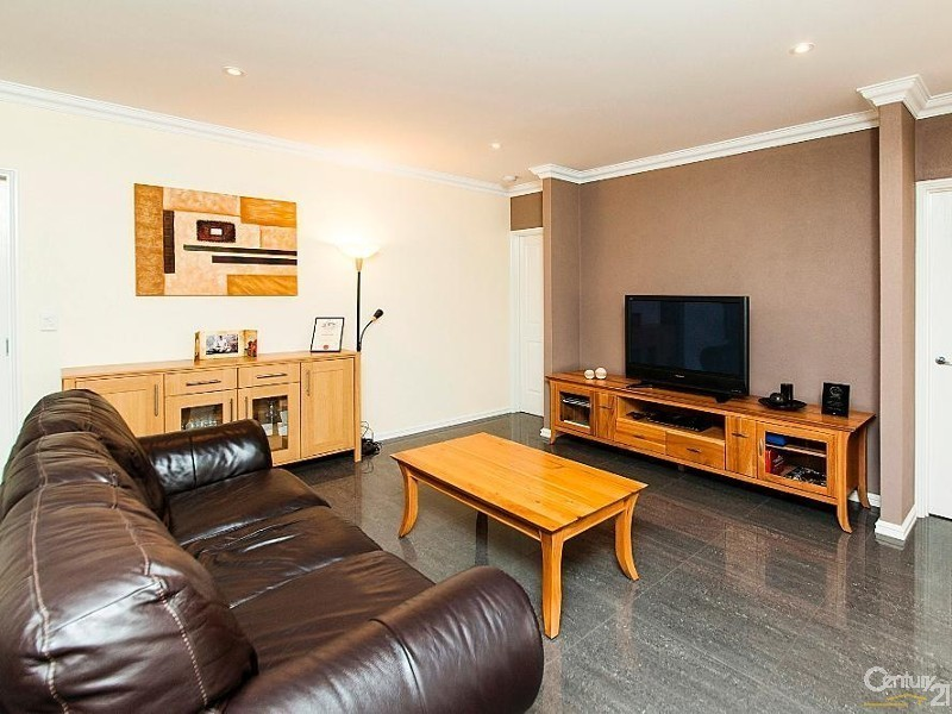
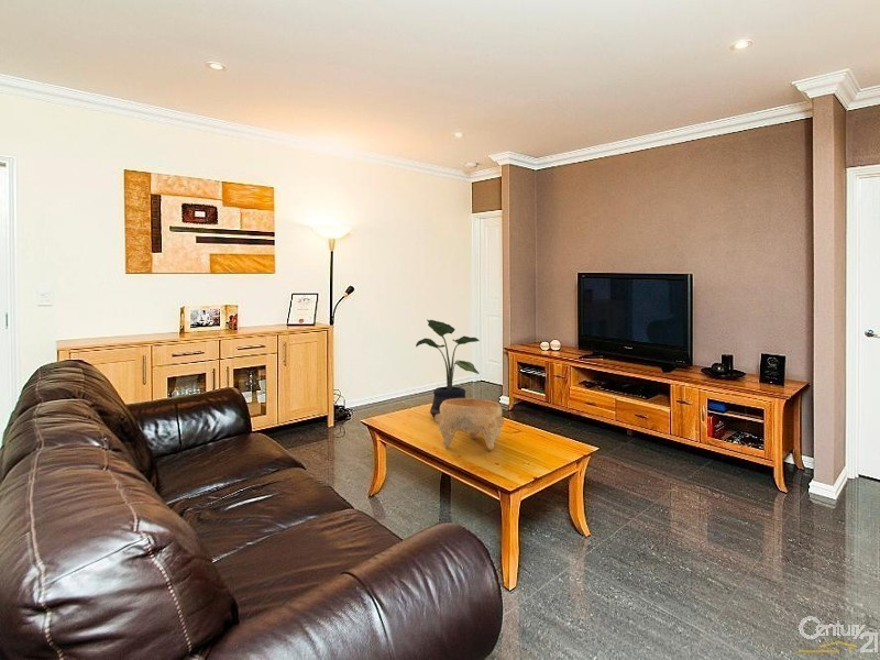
+ decorative bowl (471, 424)
+ potted plant (446, 366)
